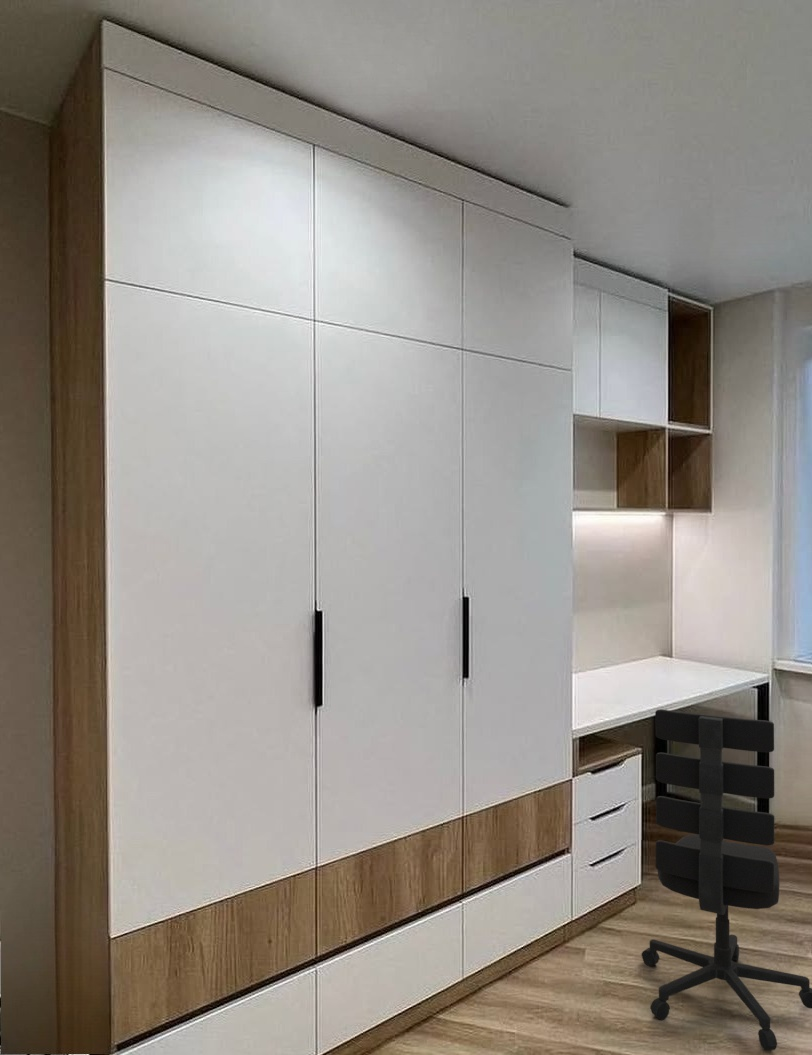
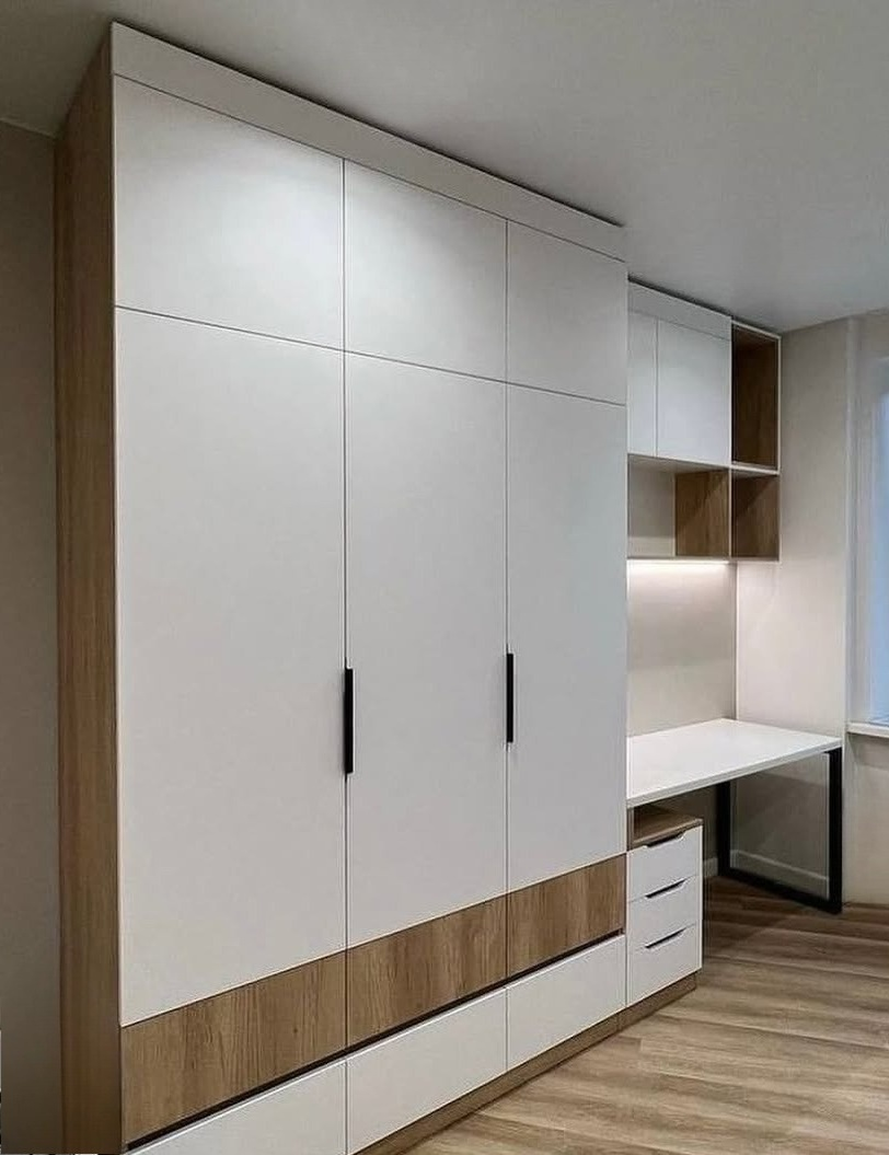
- office chair (723, 847)
